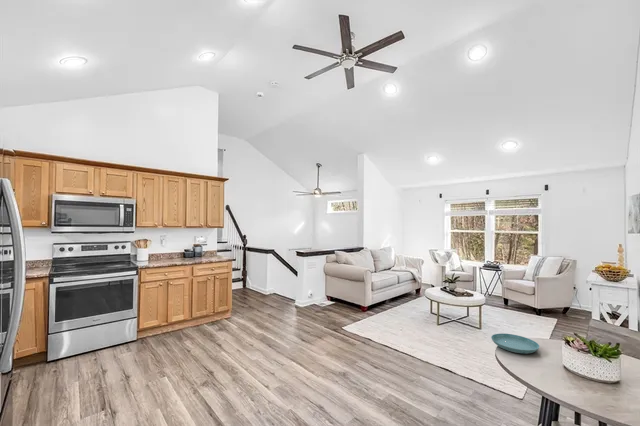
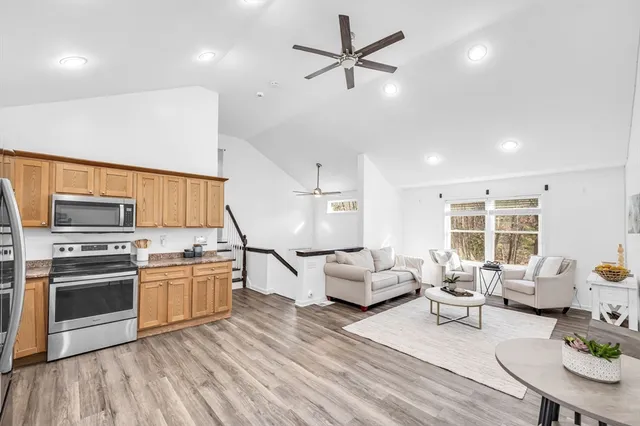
- saucer (514, 343)
